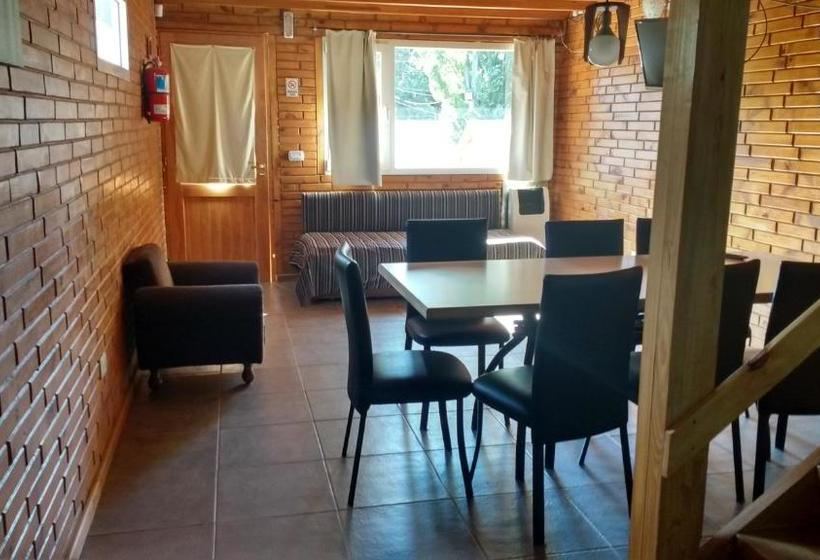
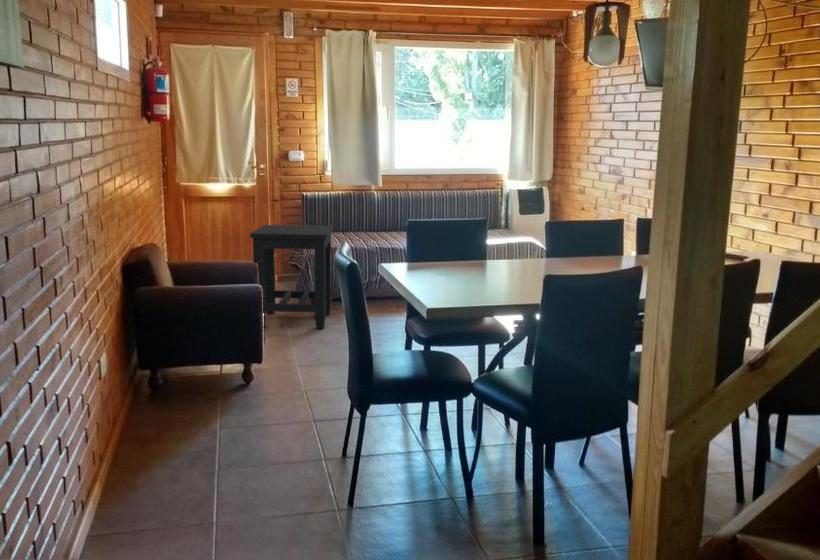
+ side table (294, 291)
